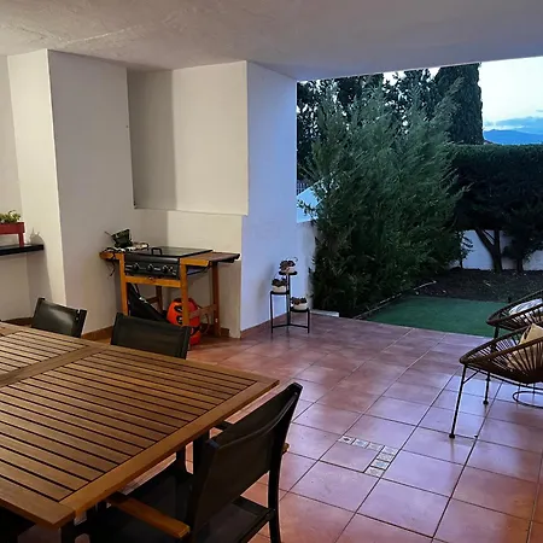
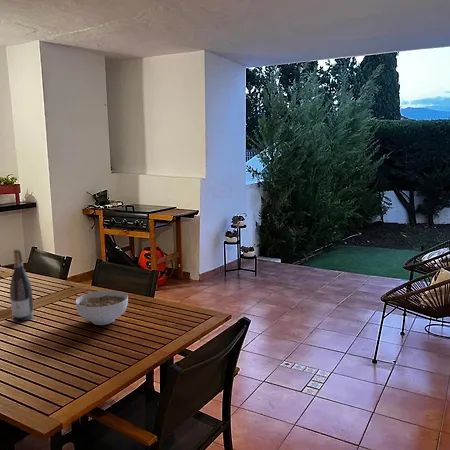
+ wine bottle (20, 284)
+ bowl (102, 309)
